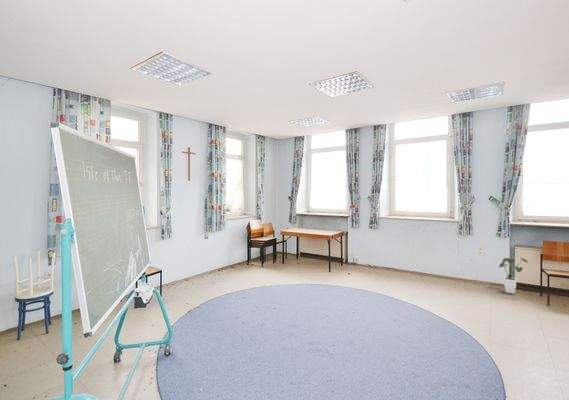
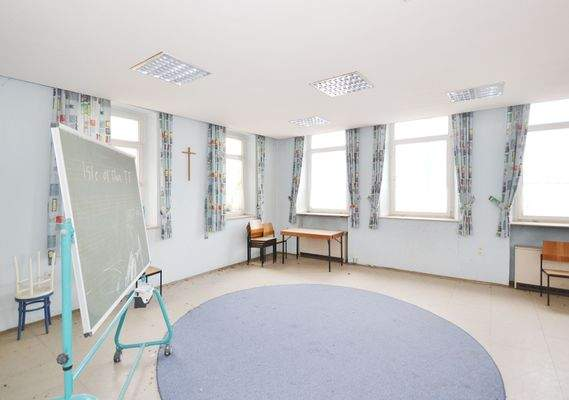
- house plant (512, 274)
